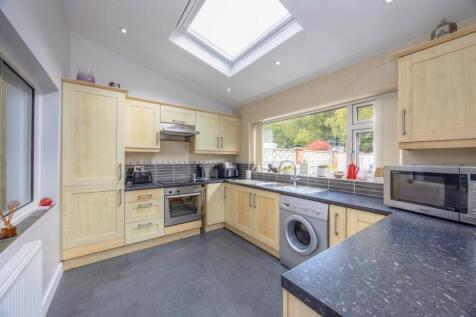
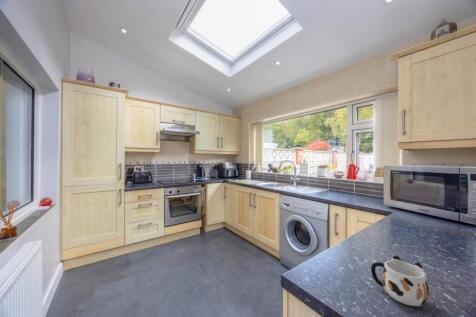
+ mug (397, 277)
